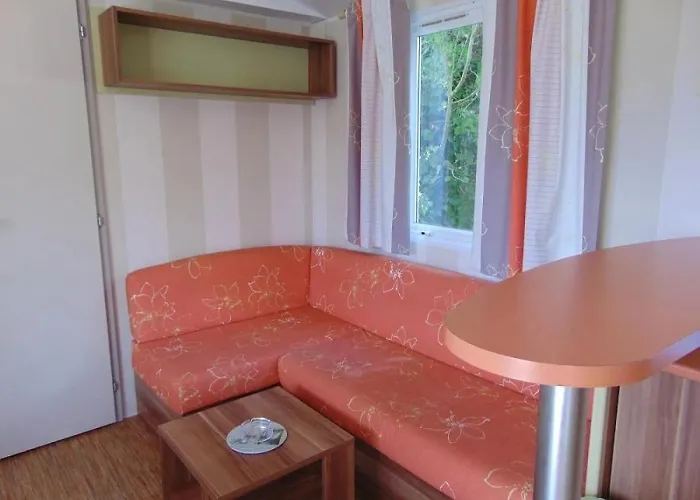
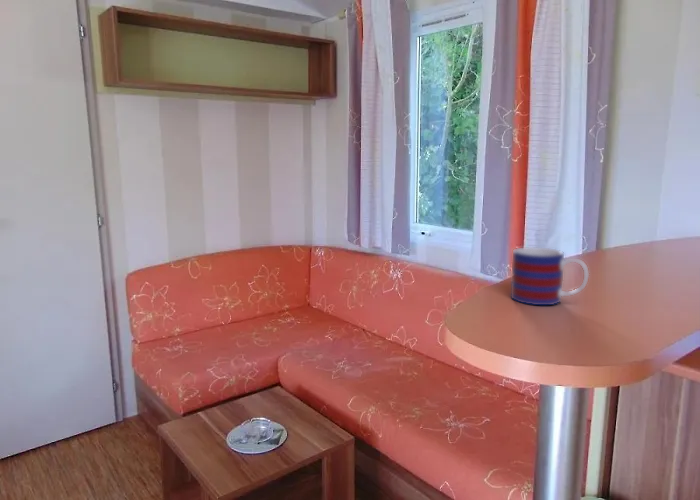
+ mug (549, 277)
